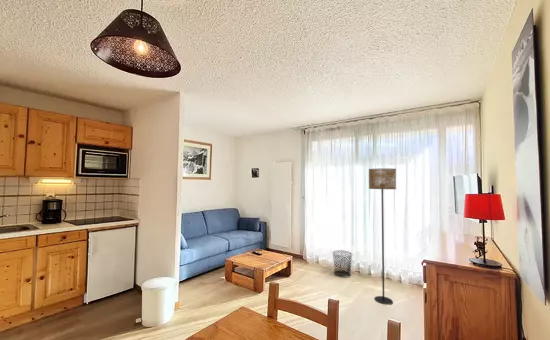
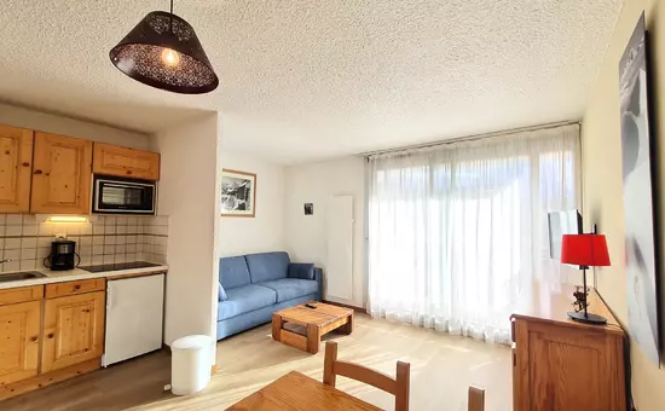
- floor lamp (382, 234)
- waste bin (342, 264)
